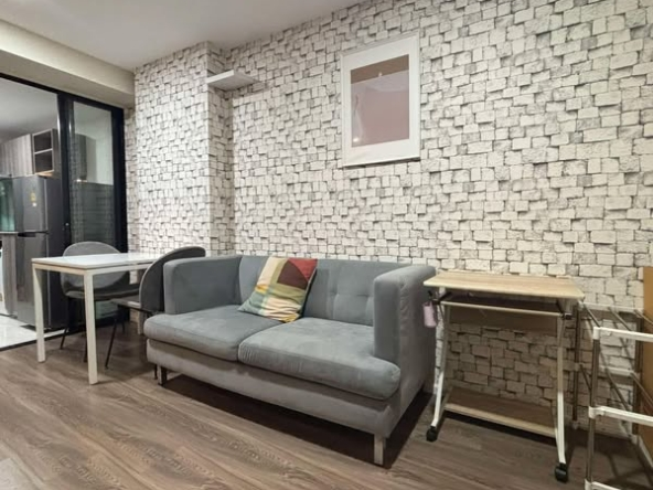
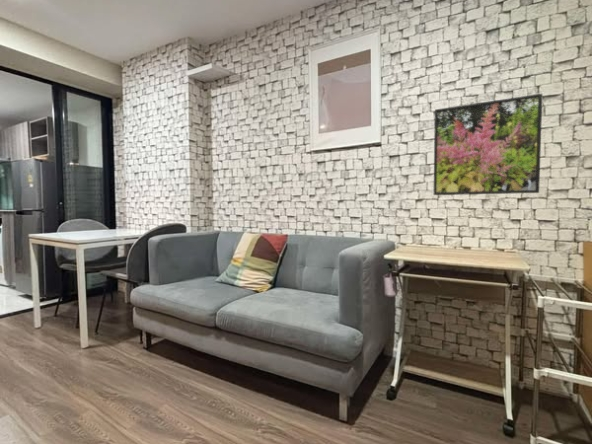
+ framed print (483, 148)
